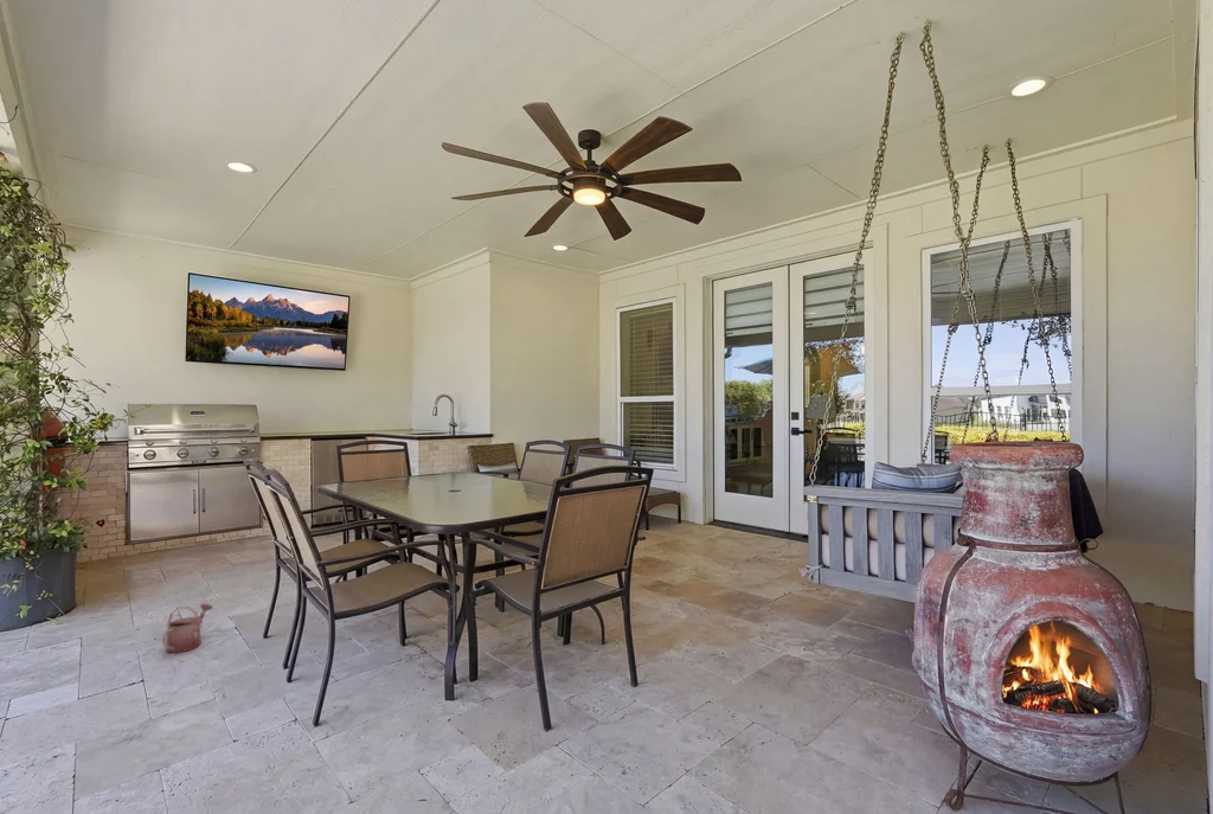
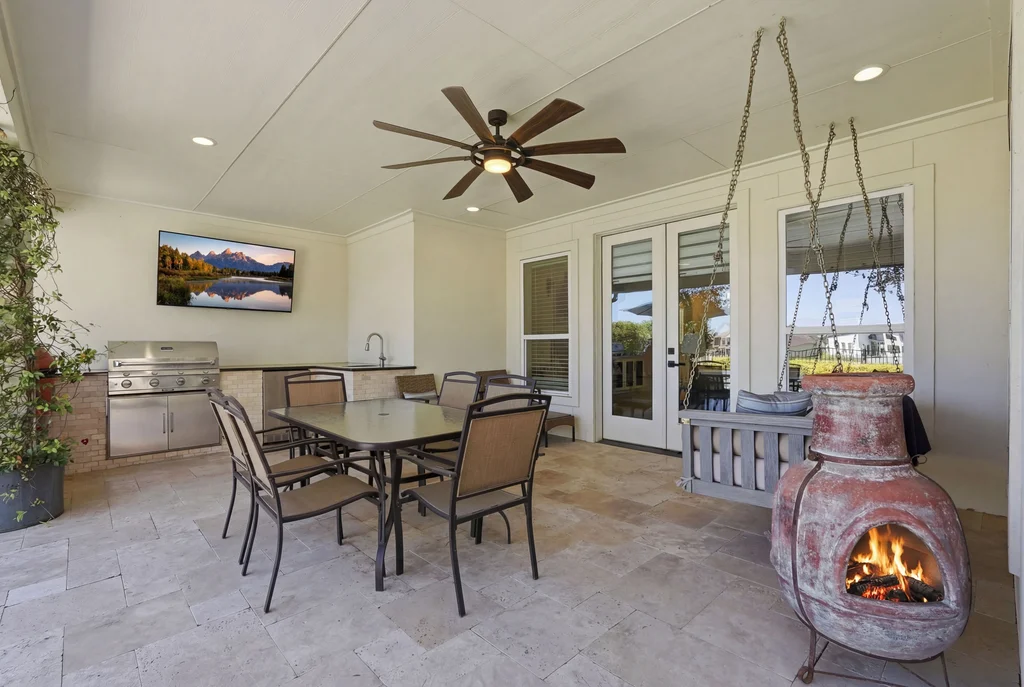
- watering can (187, 624)
